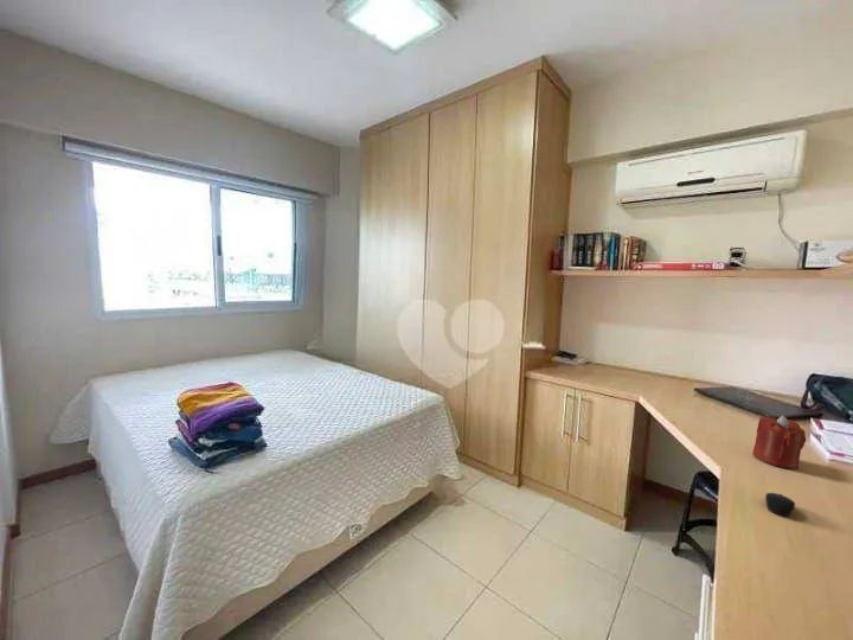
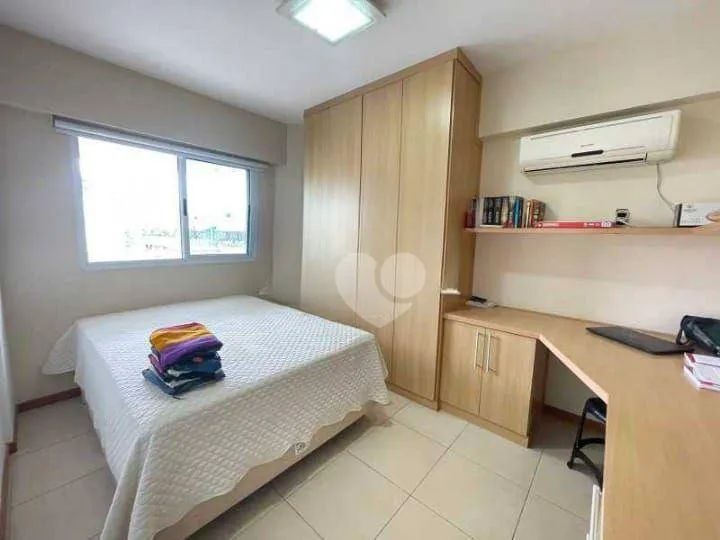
- candle (778, 437)
- computer mouse (780, 501)
